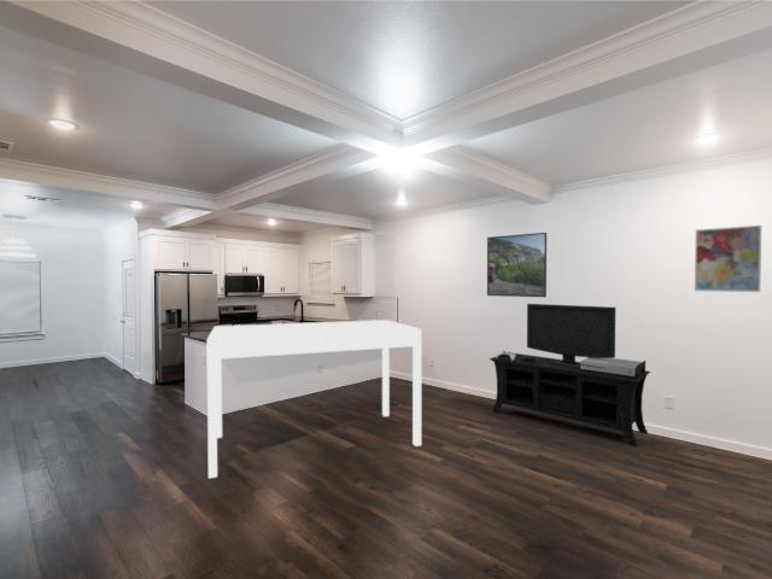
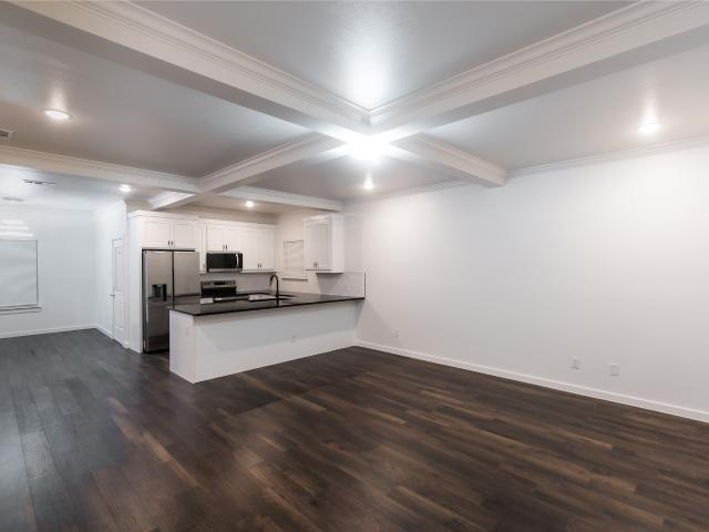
- dining table (314, 352)
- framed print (515, 265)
- media console (563, 363)
- wall art (726, 259)
